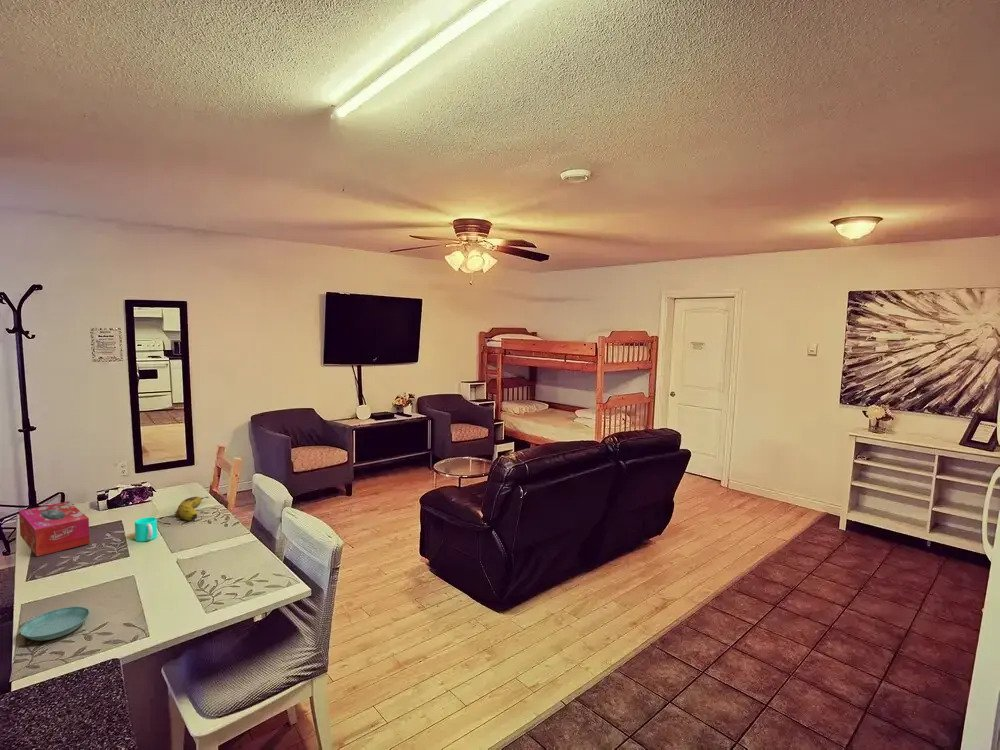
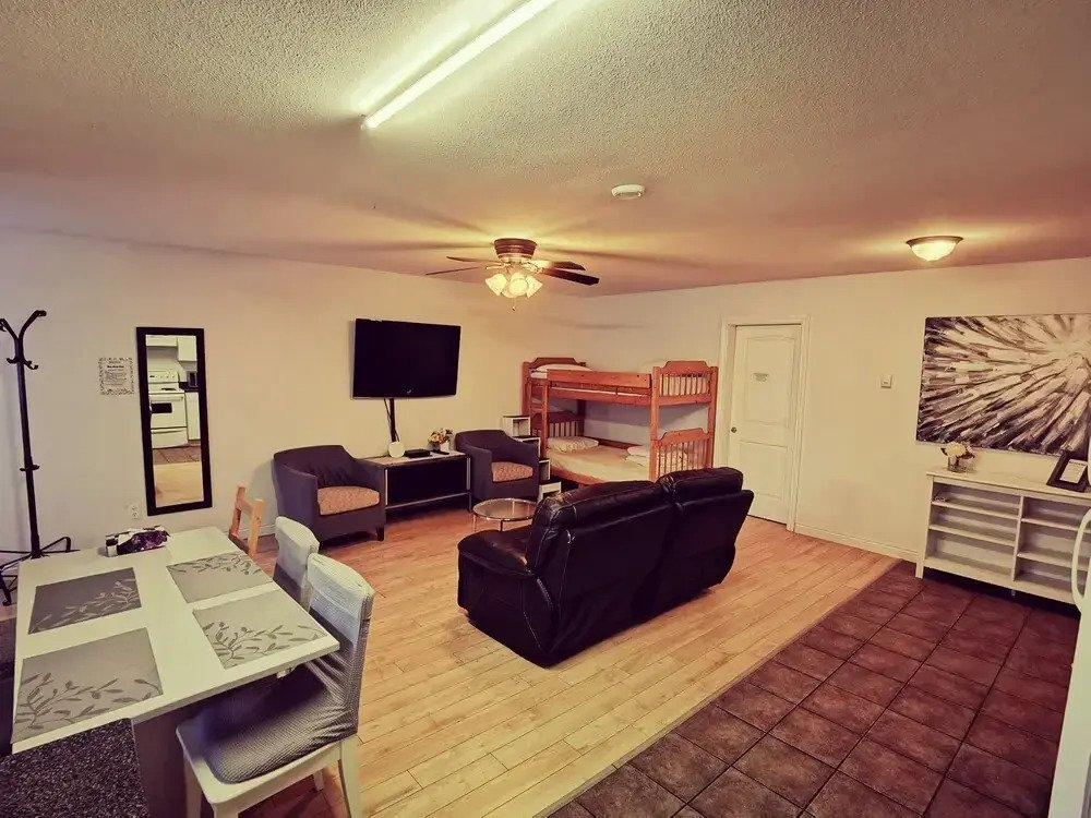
- cup (147, 530)
- fruit (196, 505)
- tissue box (53, 526)
- saucer (56, 624)
